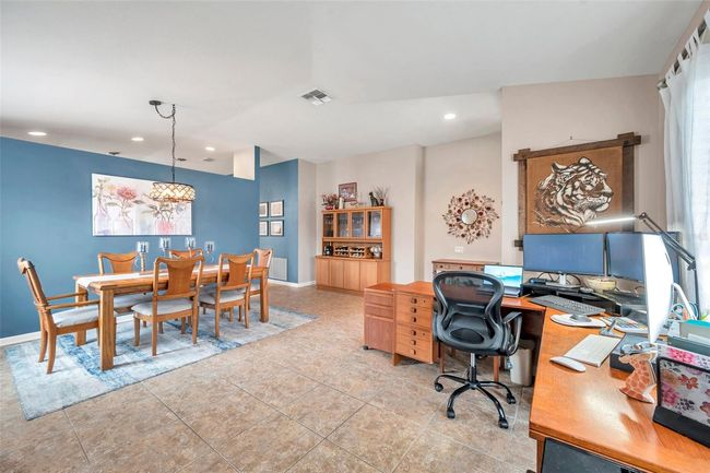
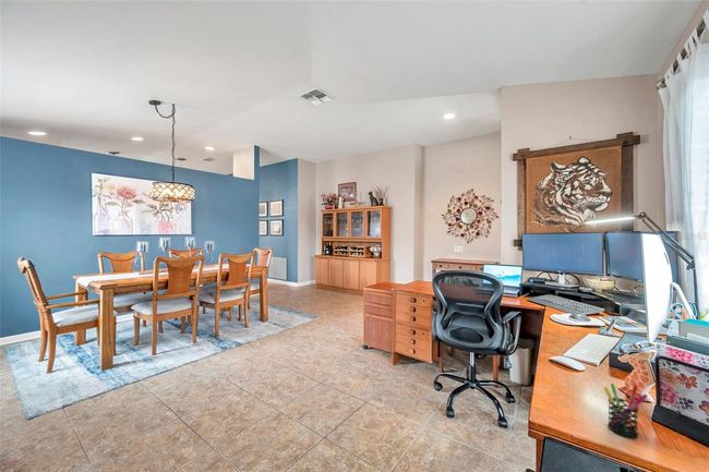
+ pen holder (622, 406)
